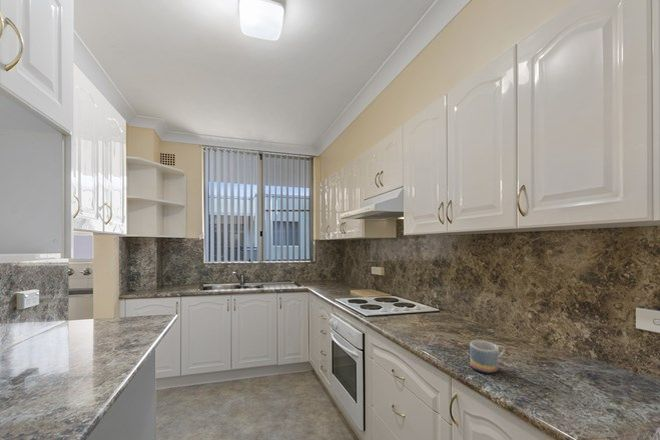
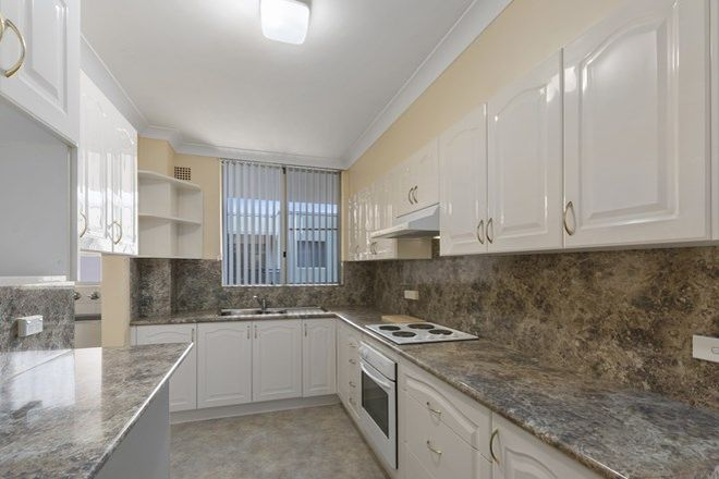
- mug (488, 356)
